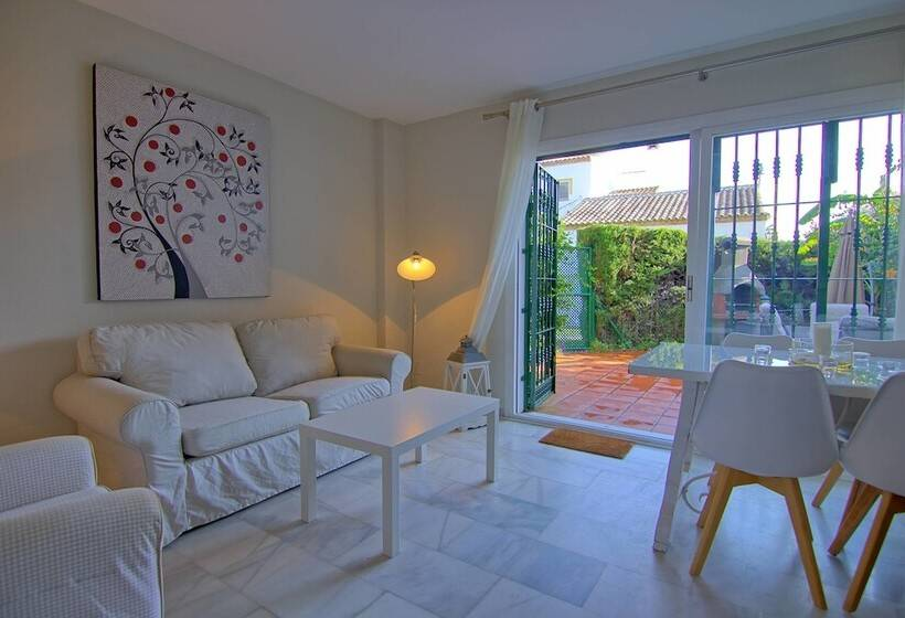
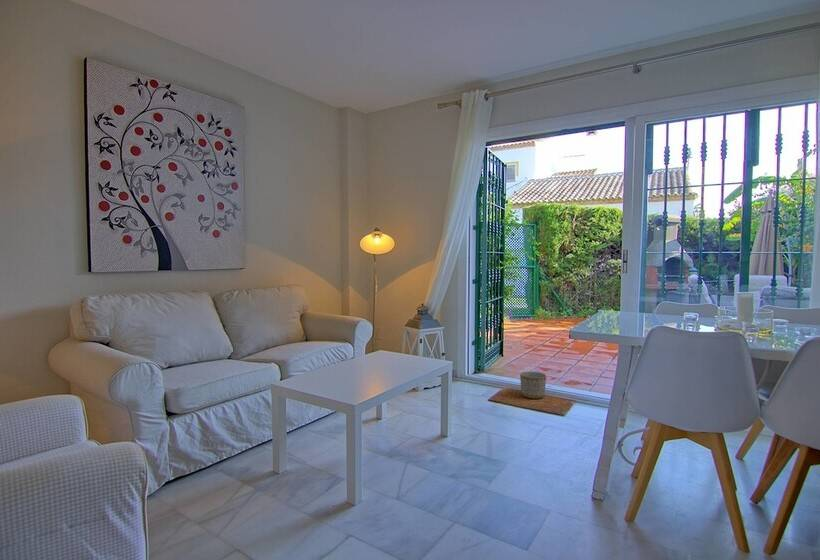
+ planter (532, 385)
